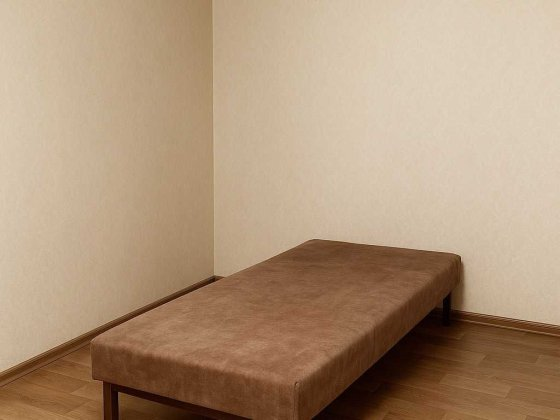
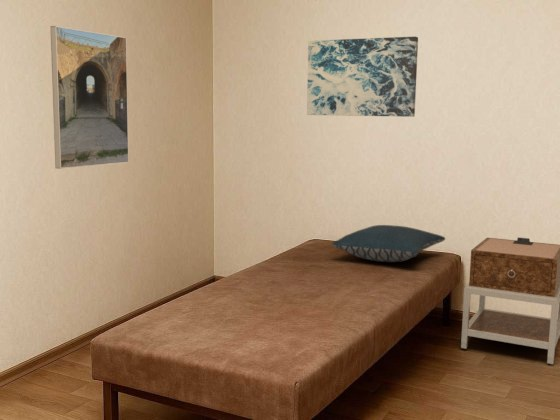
+ wall art (360, 77)
+ nightstand (516, 293)
+ pillow (390, 242)
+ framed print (92, 99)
